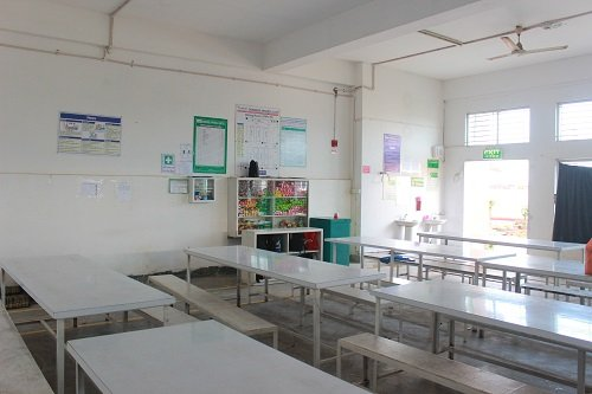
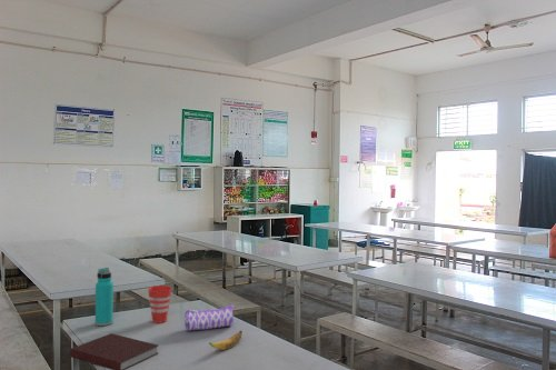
+ pencil case (208, 317)
+ cup (159, 304)
+ water bottle (103, 296)
+ banana (226, 341)
+ notebook (115, 350)
